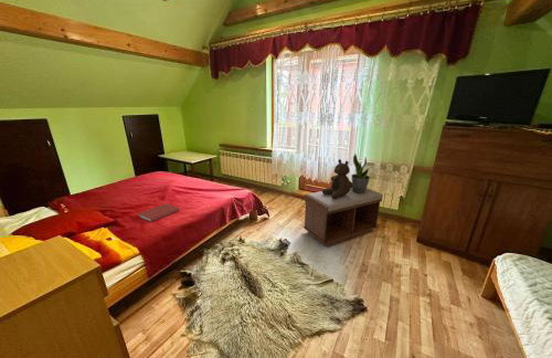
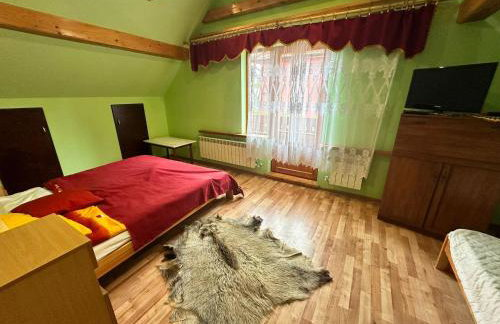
- bench (342, 212)
- potted plant (361, 172)
- teddy bear (337, 178)
- book (159, 212)
